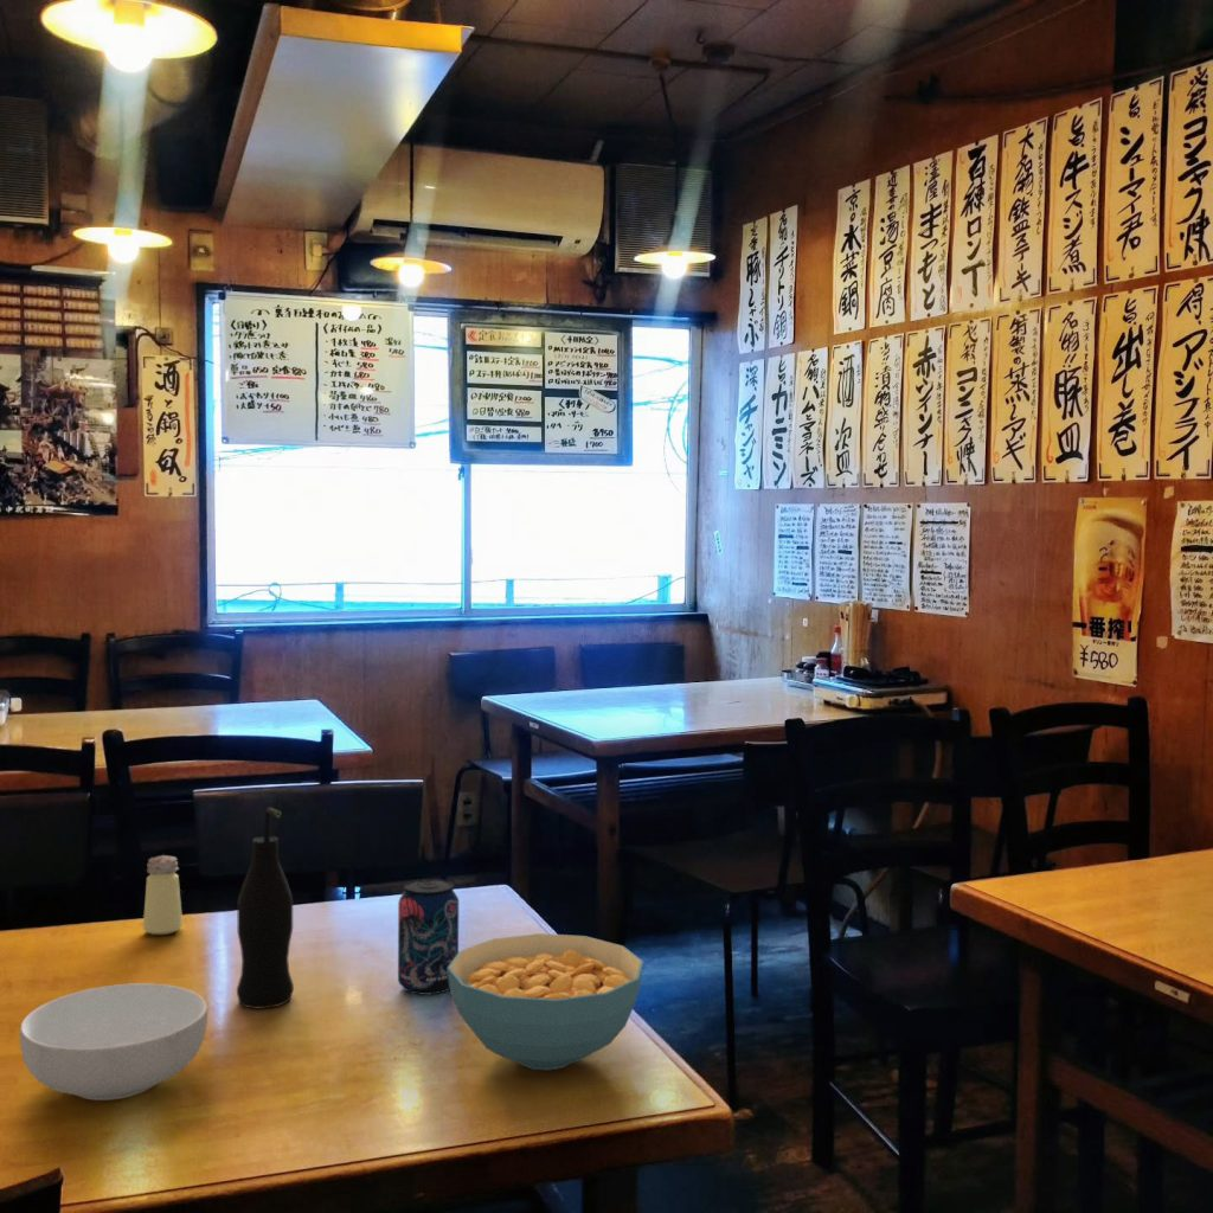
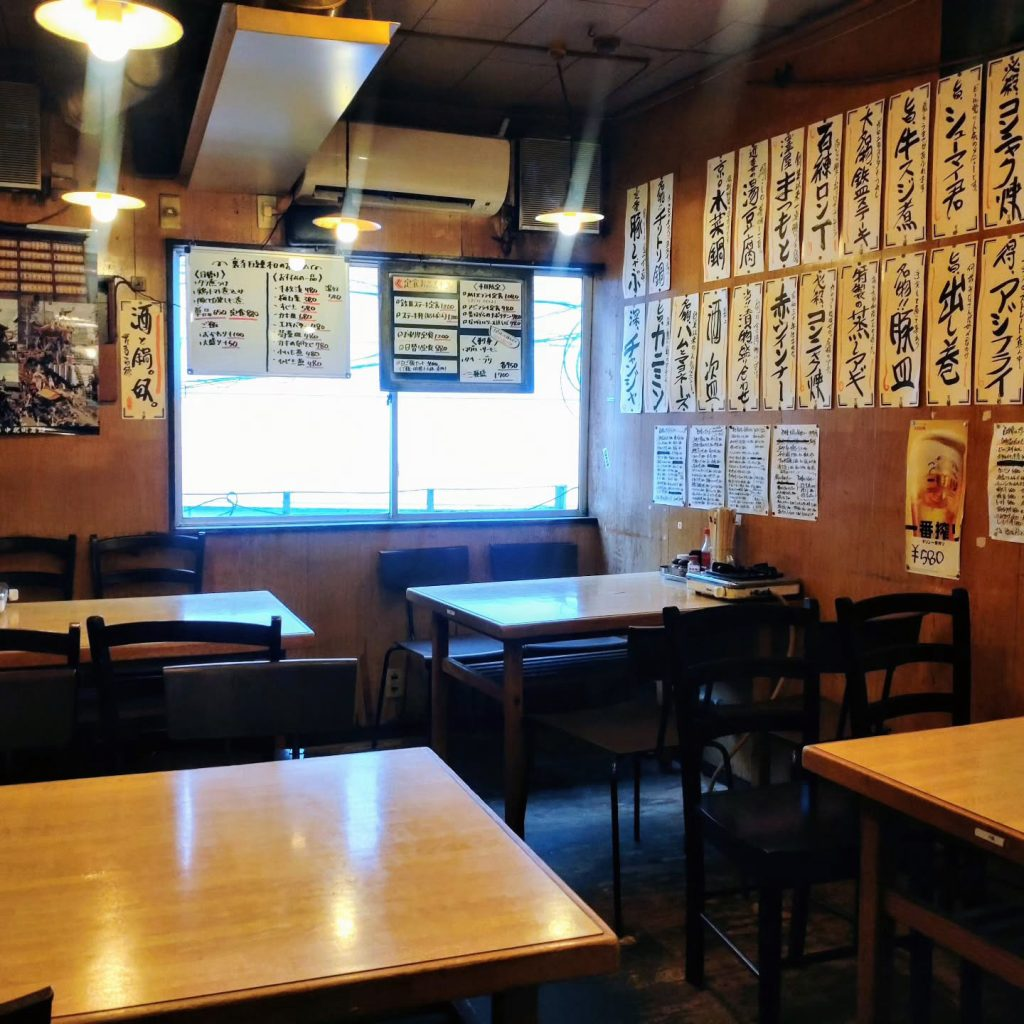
- beverage can (428, 935)
- cereal bowl (545, 1010)
- bottle (268, 904)
- saltshaker (162, 893)
- cereal bowl (116, 1047)
